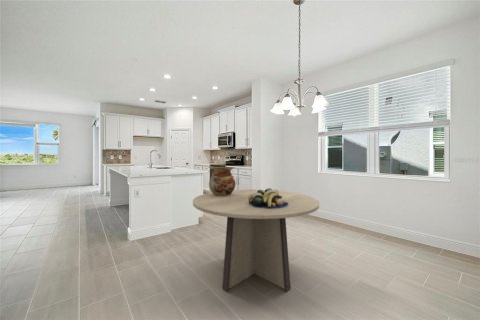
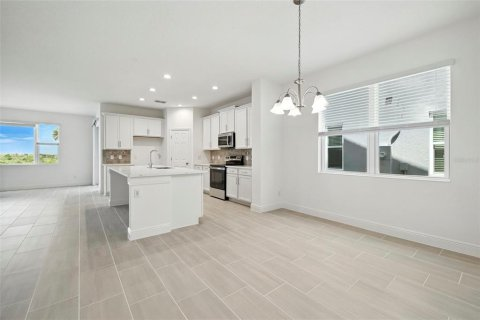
- dining table (254, 235)
- vase (222, 180)
- fruit bowl (268, 196)
